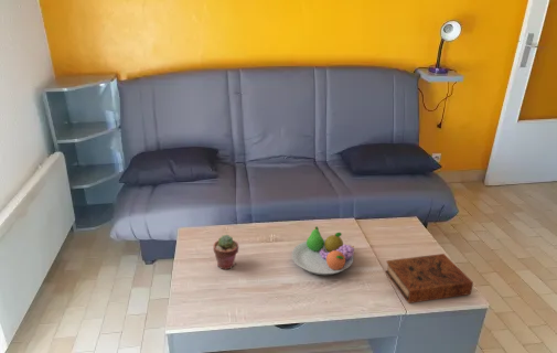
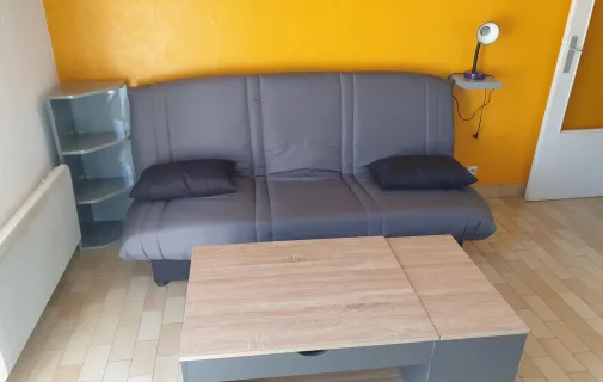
- potted succulent (225, 250)
- fruit bowl (322, 248)
- book (427, 277)
